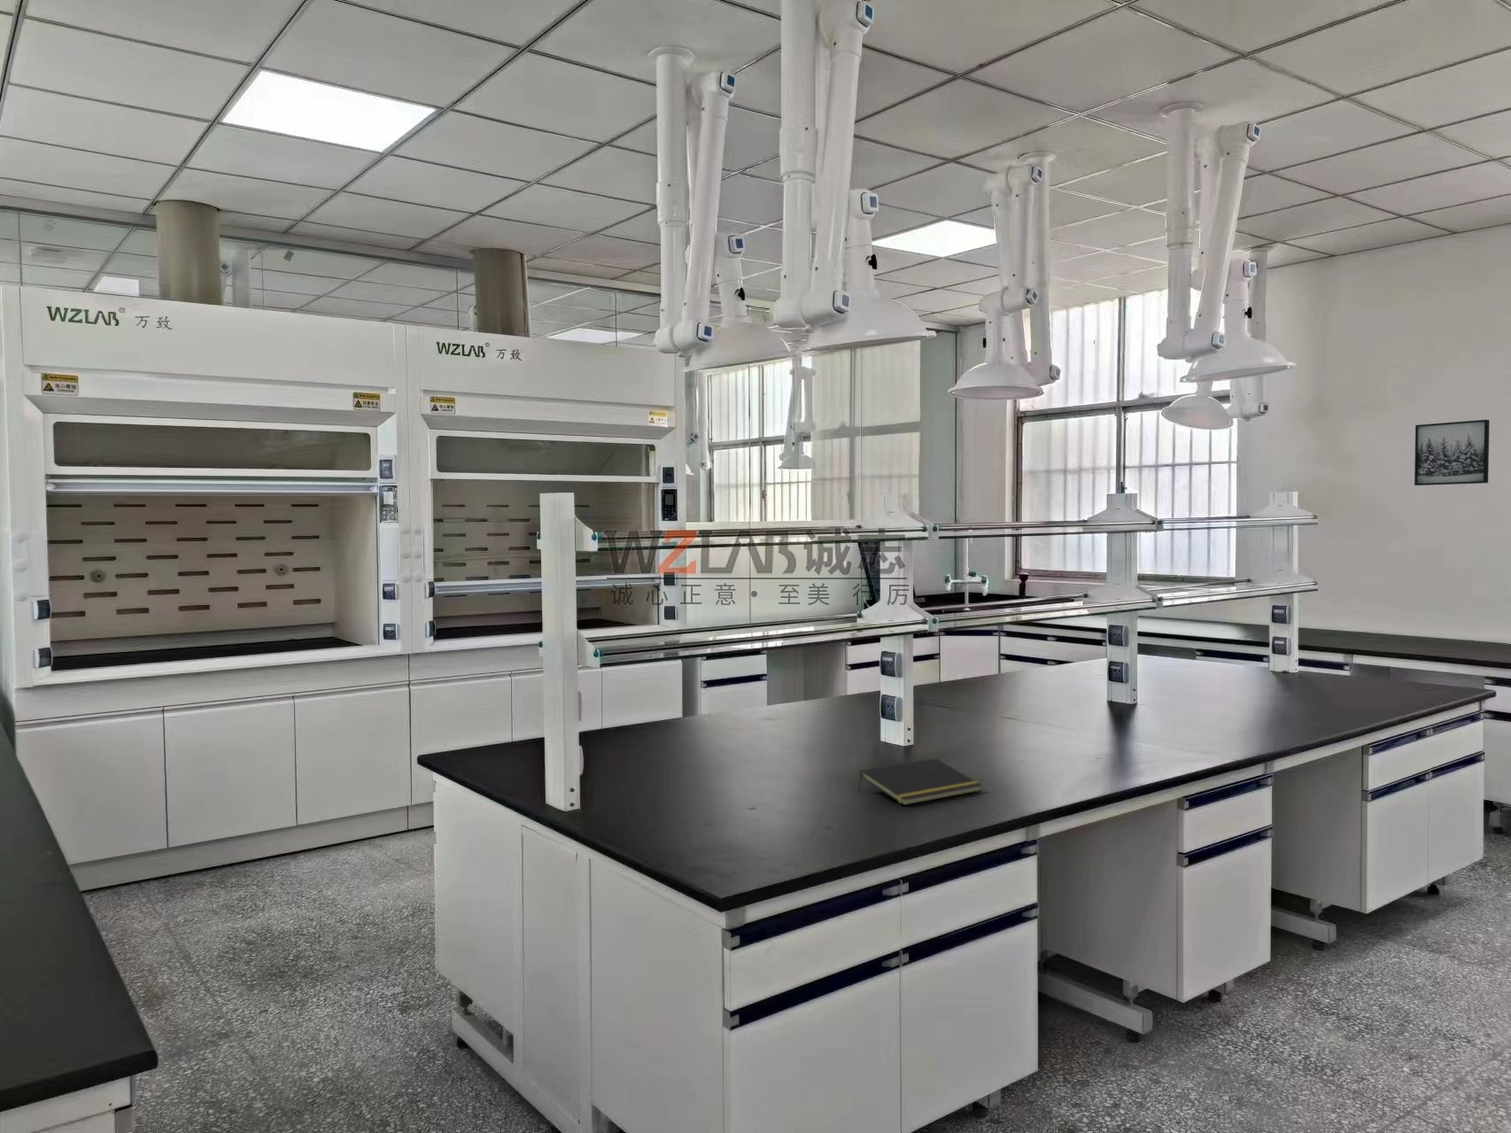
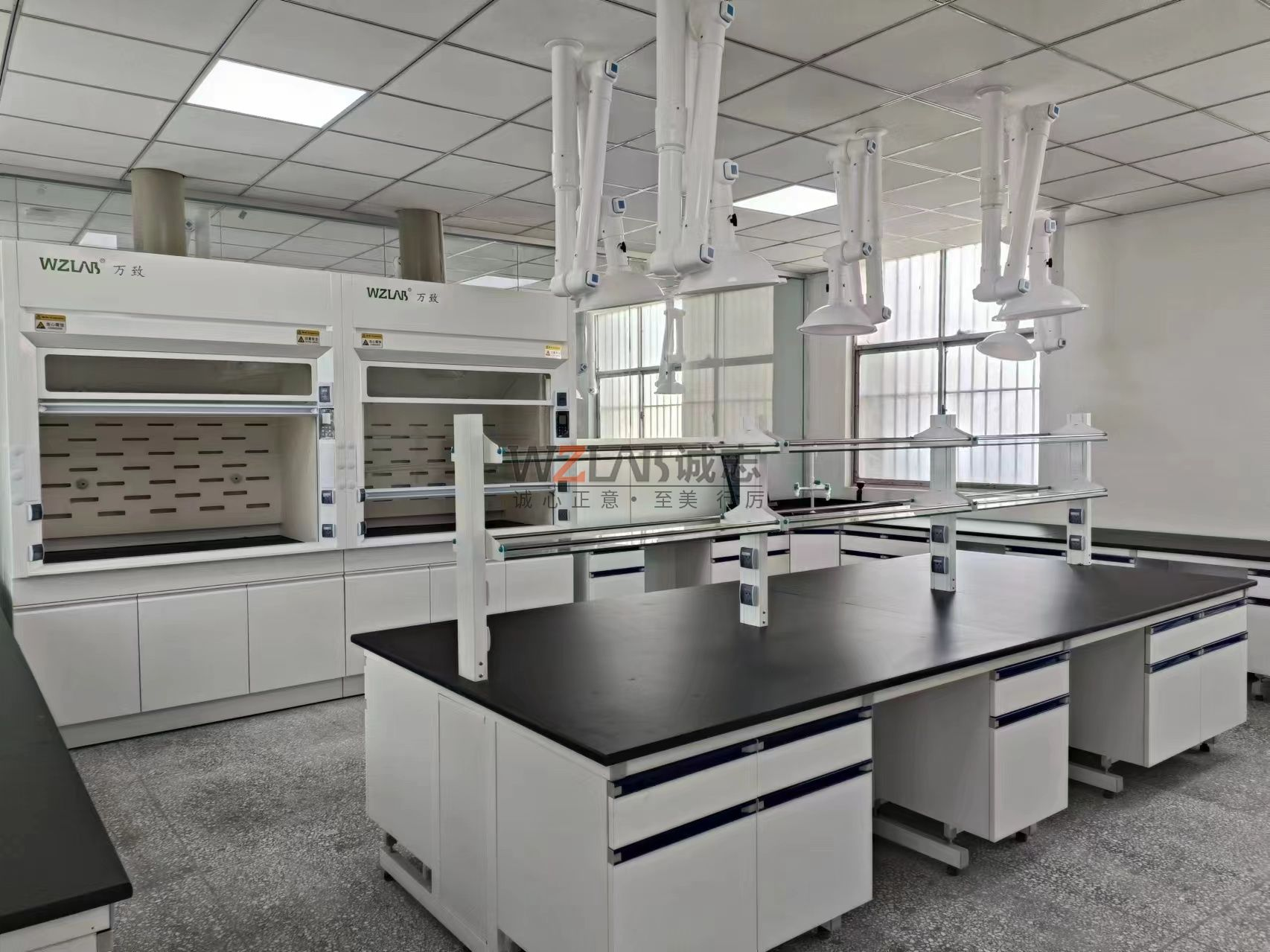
- notepad (920, 781)
- wall art (1450, 452)
